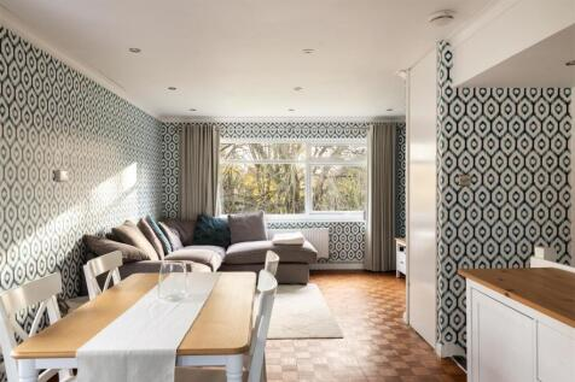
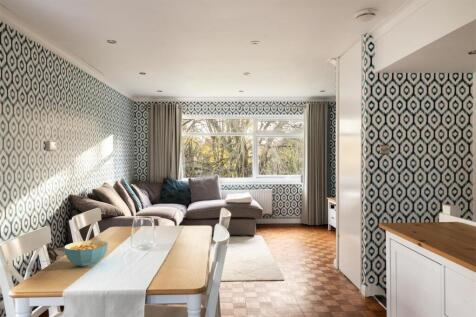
+ cereal bowl (86, 254)
